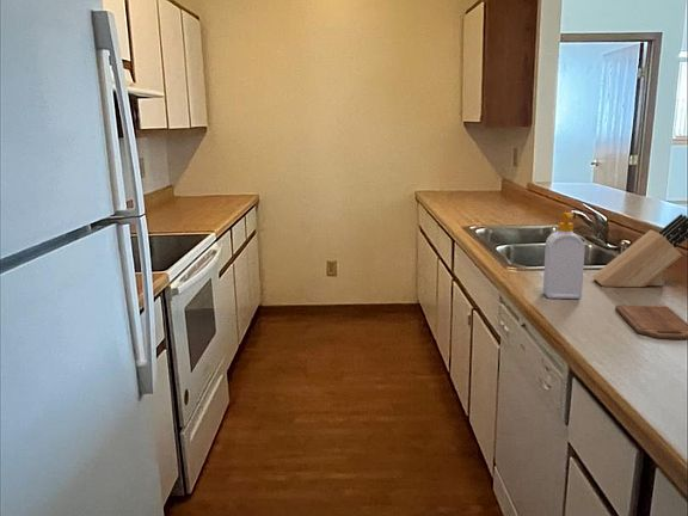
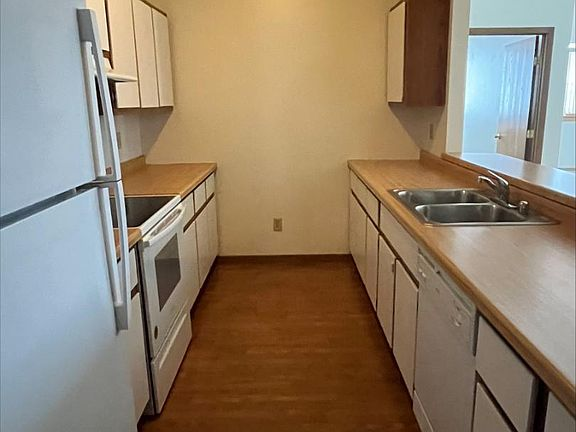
- knife block (644, 248)
- soap bottle (564, 254)
- cutting board (655, 320)
